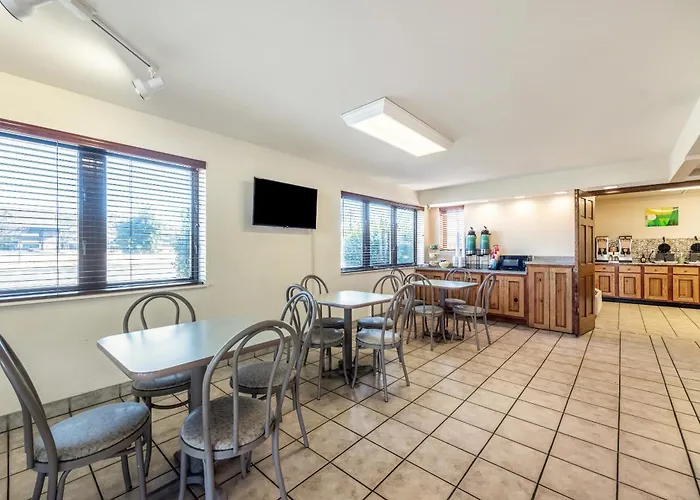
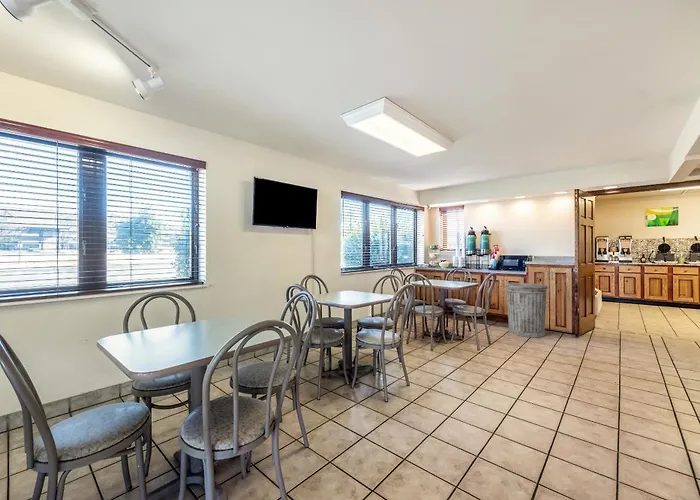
+ trash can (526, 308)
